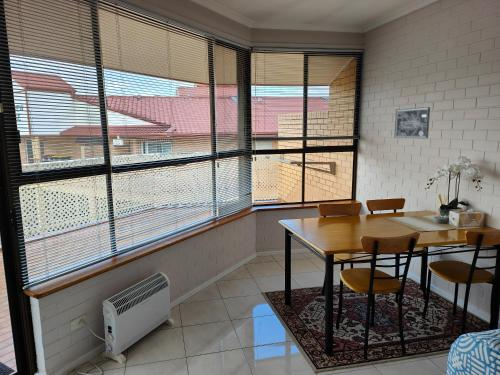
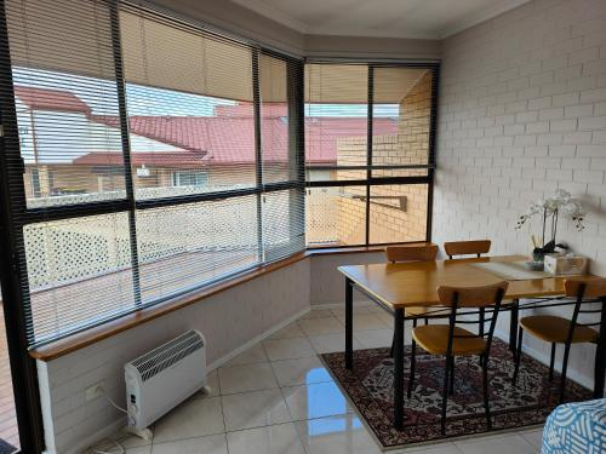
- wall art (411, 123)
